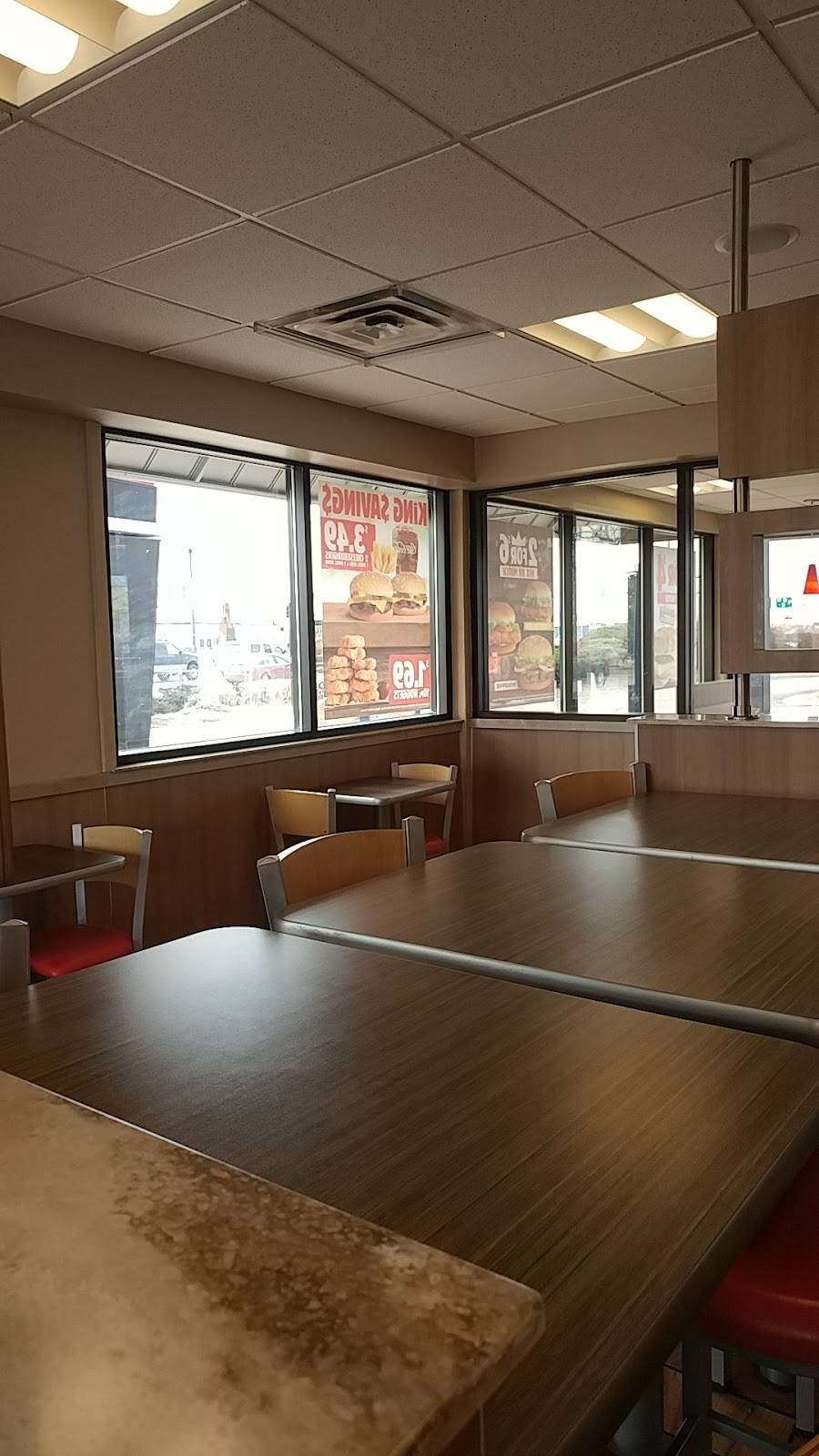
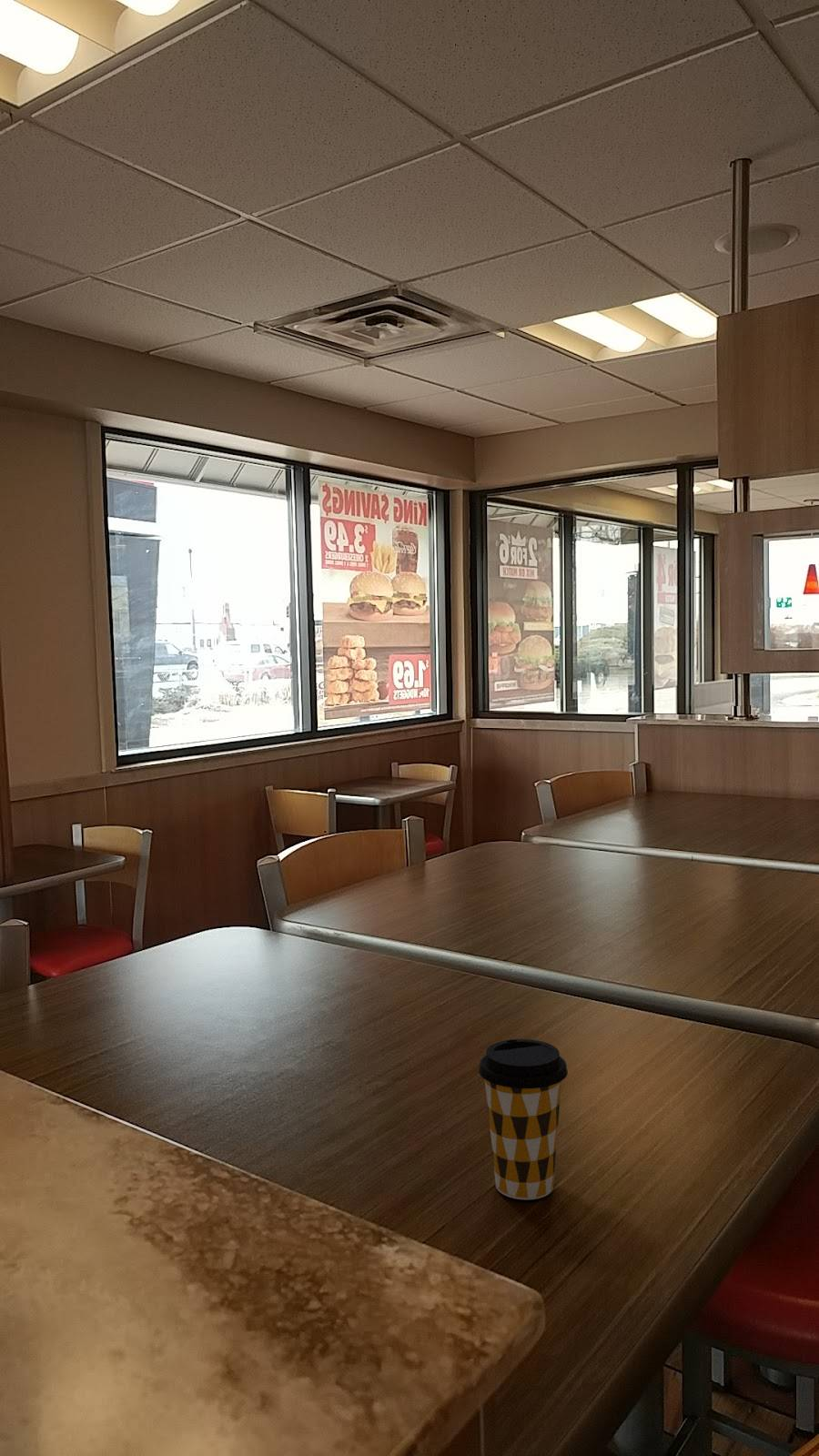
+ coffee cup (523, 1118)
